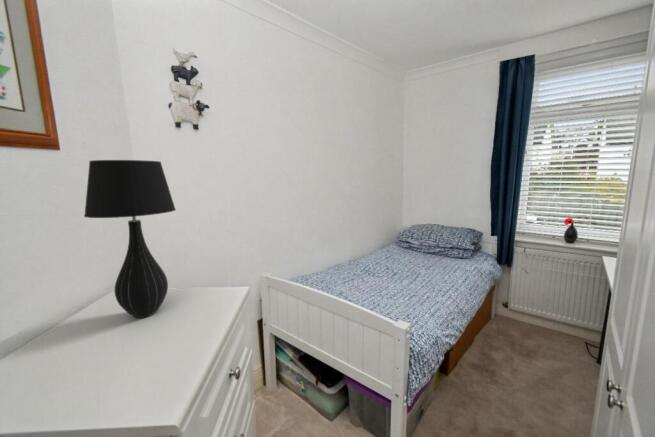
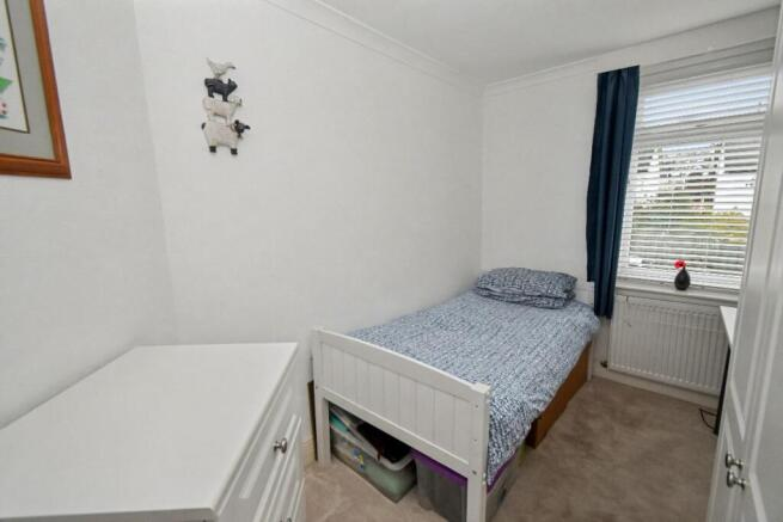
- table lamp (136, 240)
